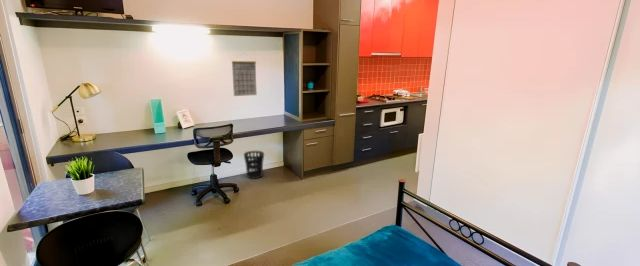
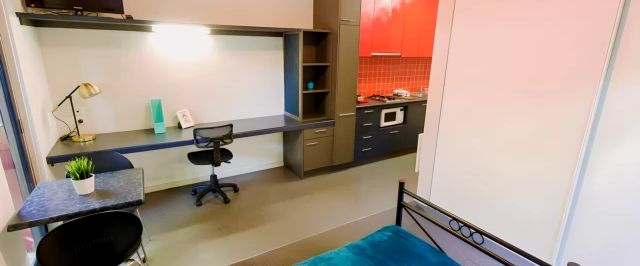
- calendar (244, 74)
- wastebasket (254, 164)
